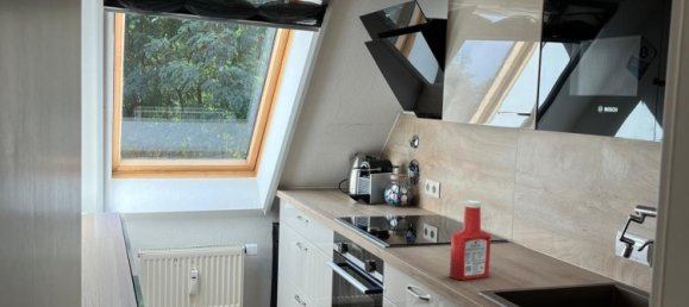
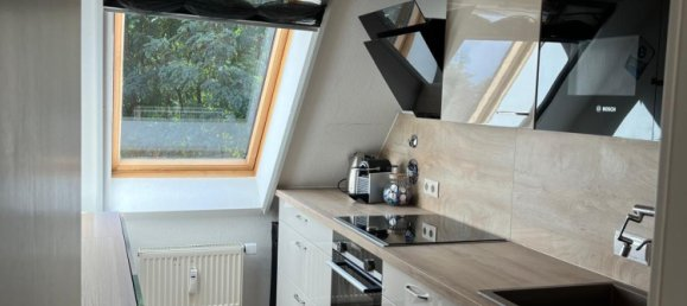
- soap bottle (471, 238)
